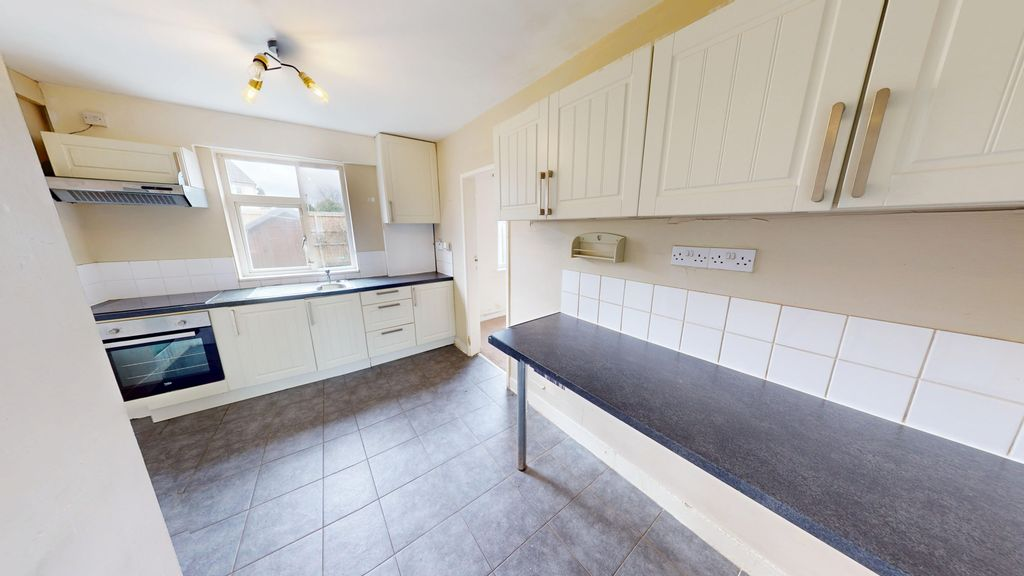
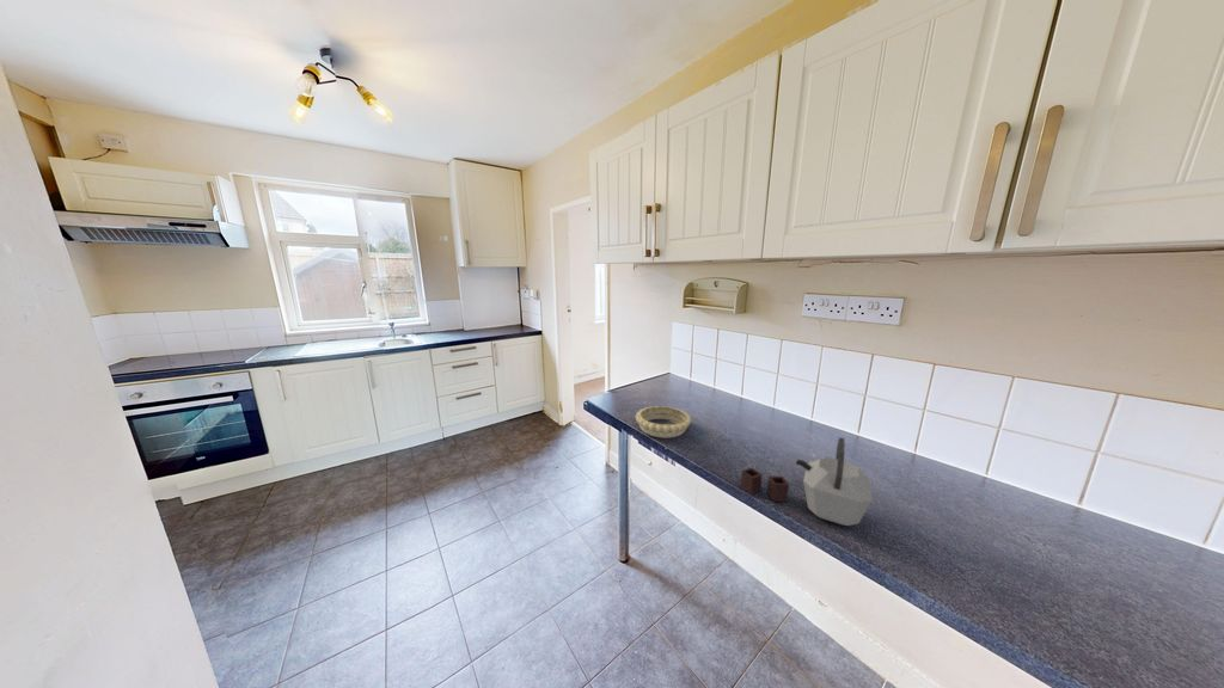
+ decorative bowl (662, 418)
+ kettle (804, 473)
